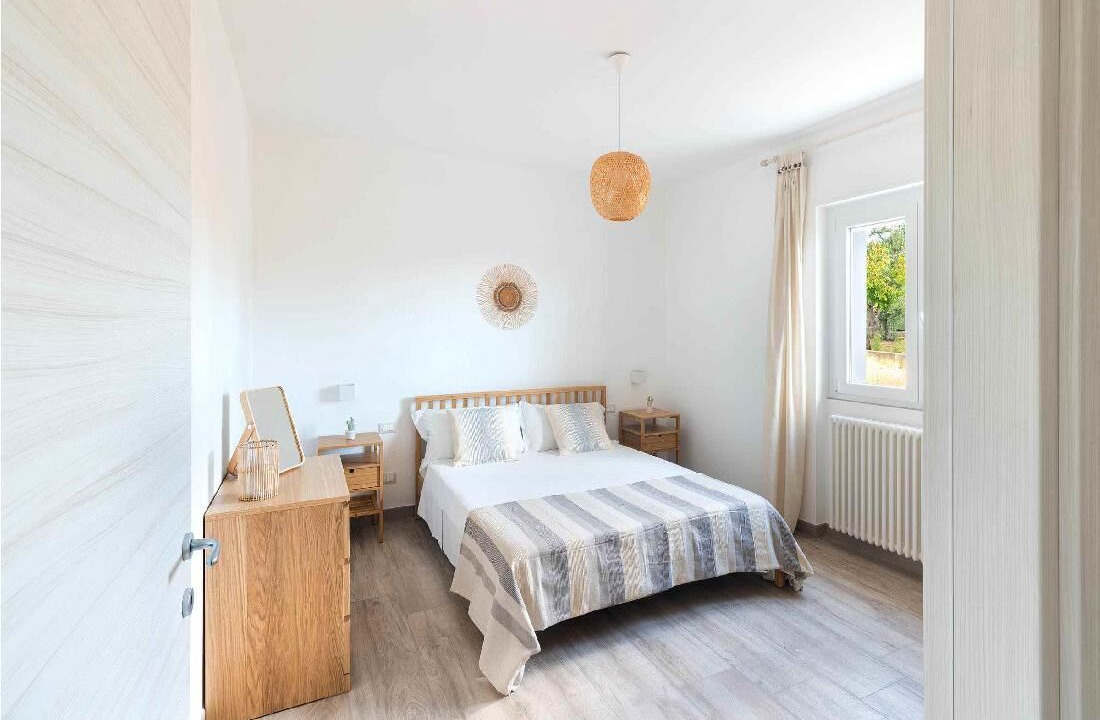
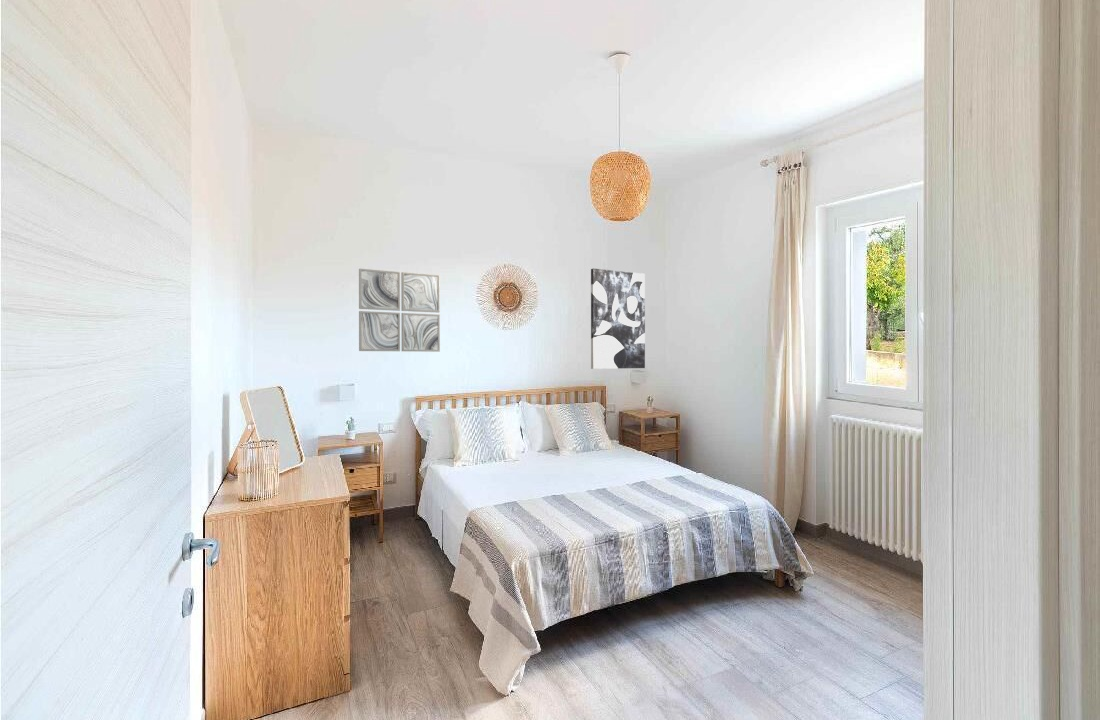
+ wall art (618, 320)
+ wall art (401, 310)
